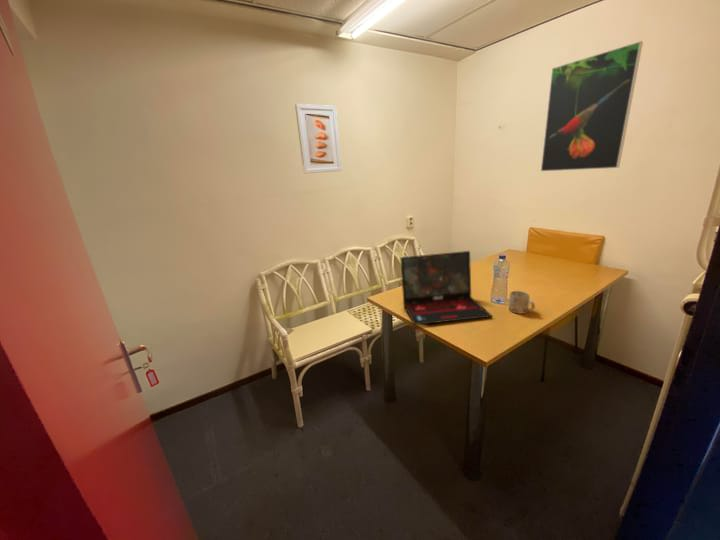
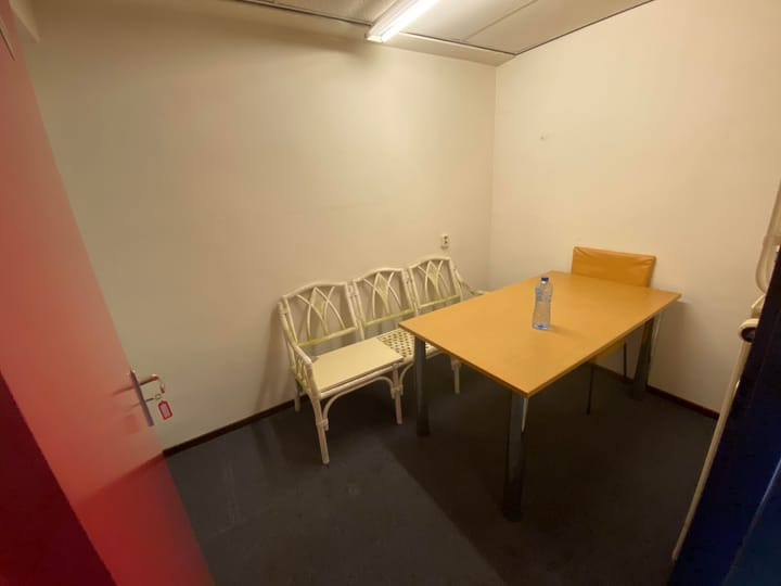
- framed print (584, 116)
- laptop (443, 286)
- mug (522, 303)
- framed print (319, 139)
